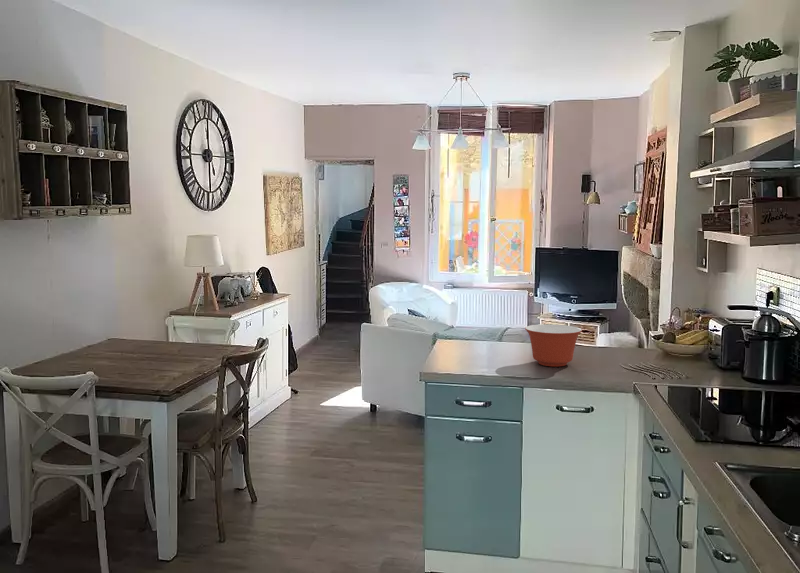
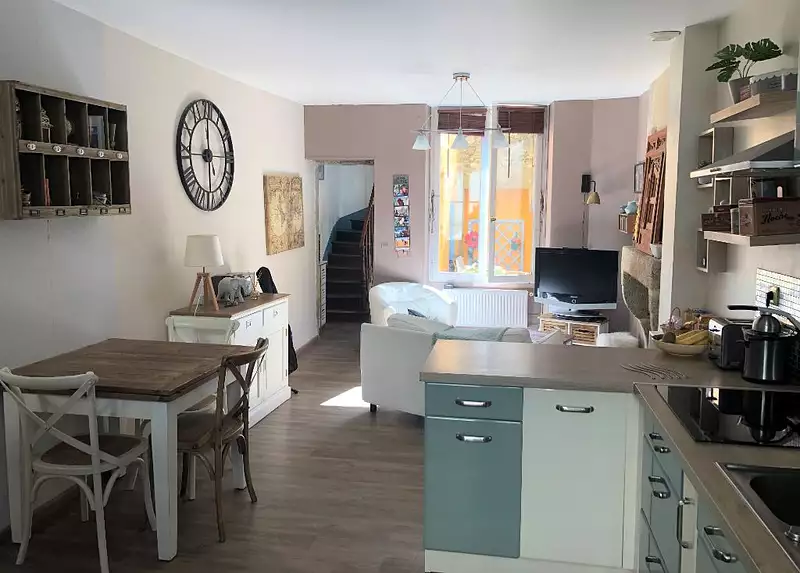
- mixing bowl (552, 346)
